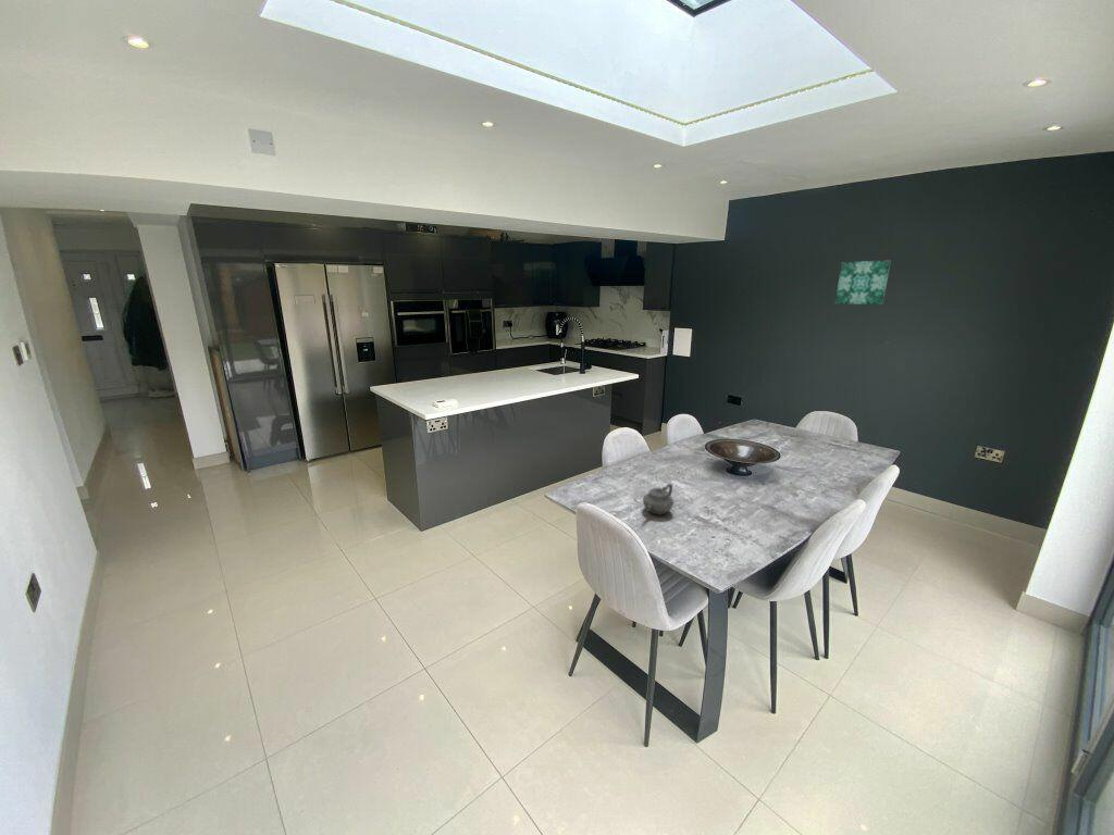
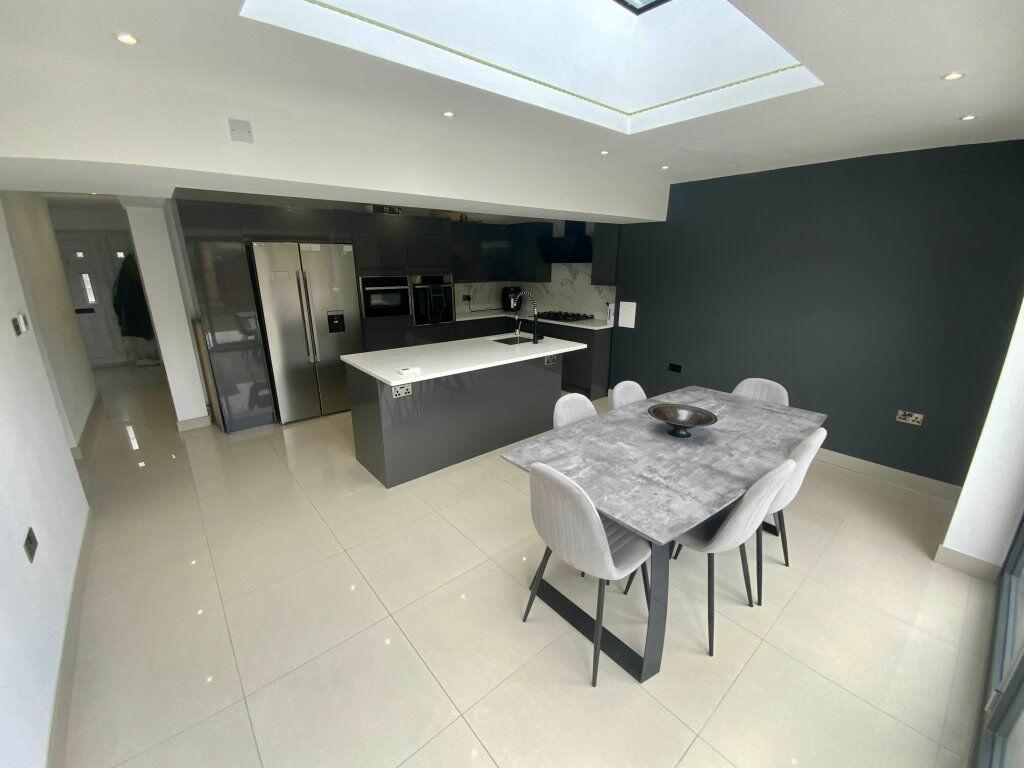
- teapot (657, 500)
- wall art (862, 283)
